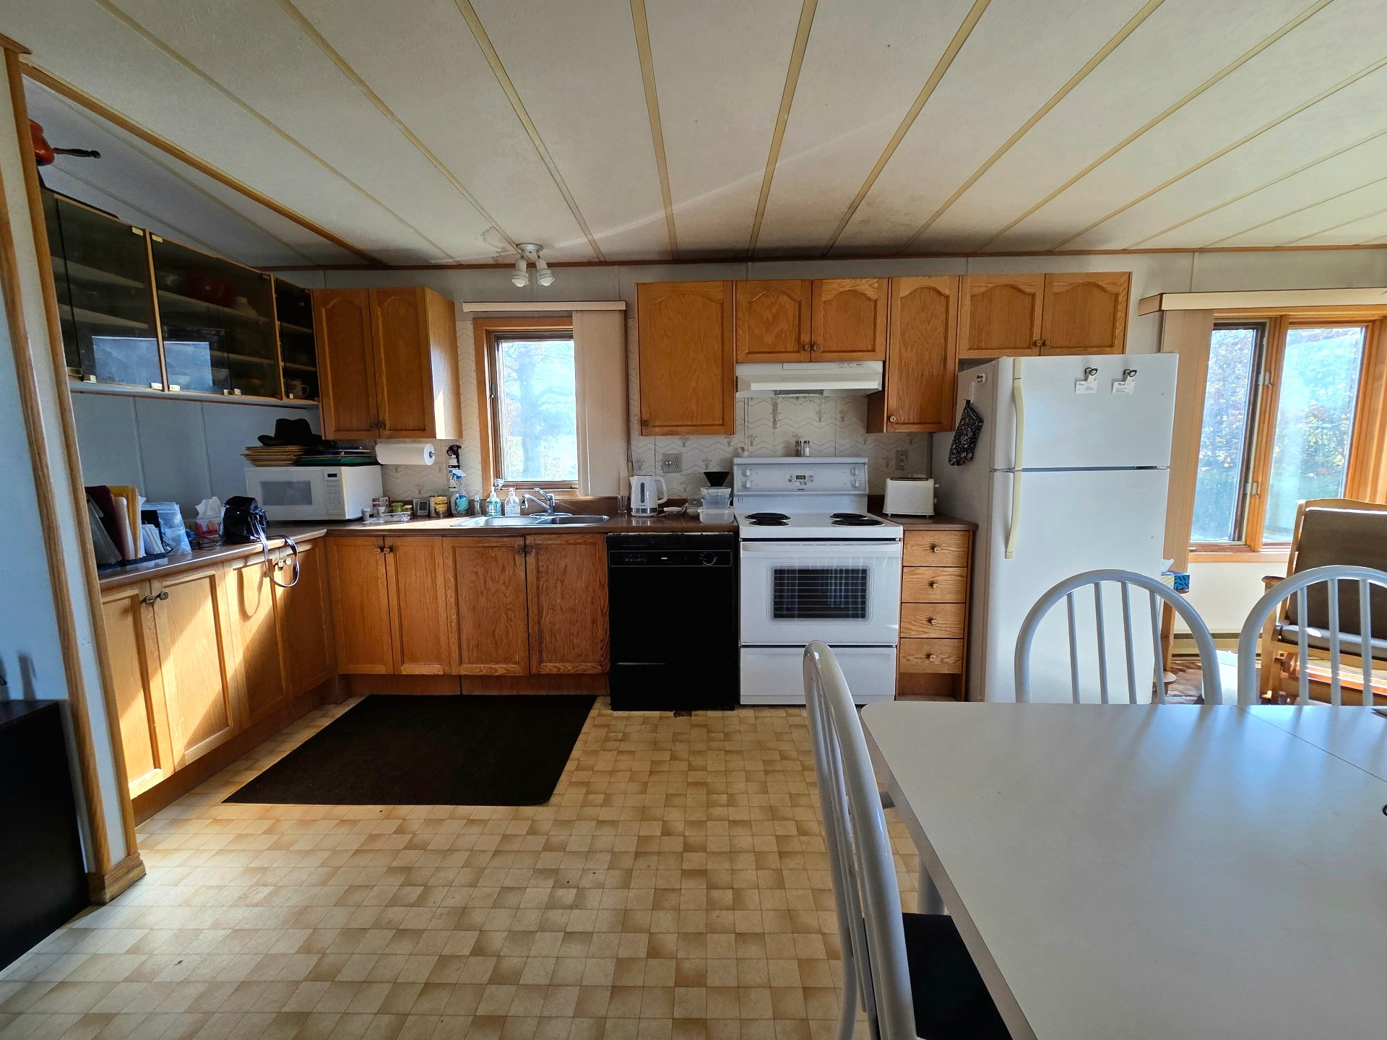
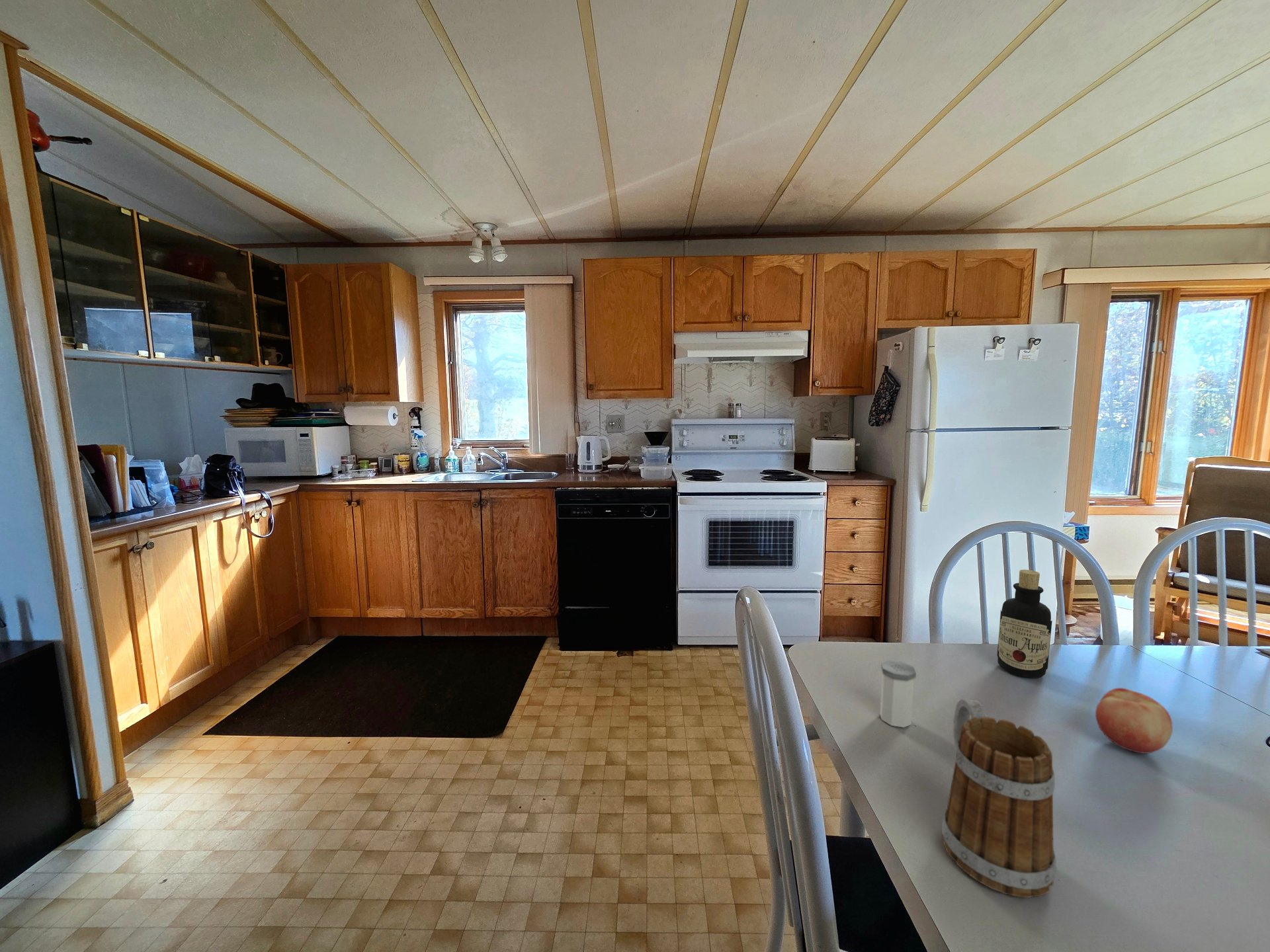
+ bottle (1025, 621)
+ mug (988, 783)
+ salt shaker (896, 694)
+ fruit (1132, 721)
